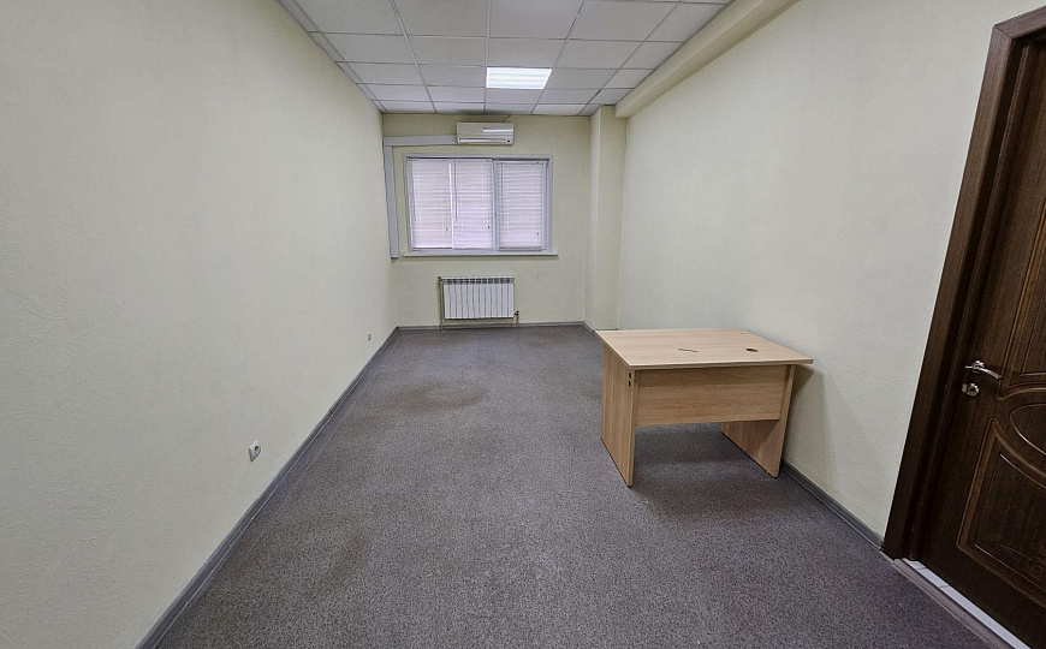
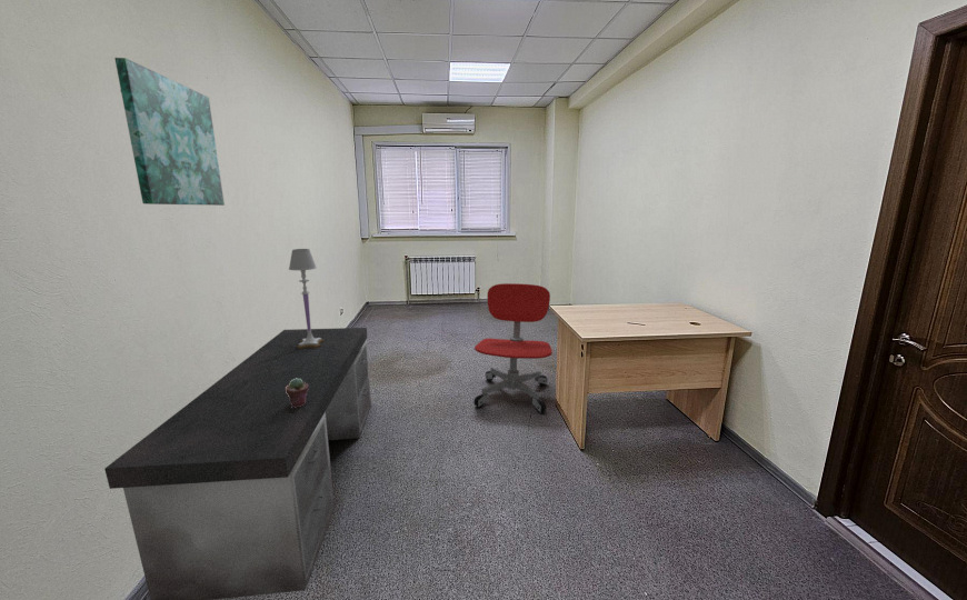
+ potted succulent (297, 391)
+ wall art (179, 144)
+ table lamp (306, 298)
+ desk (292, 422)
+ office chair (514, 343)
